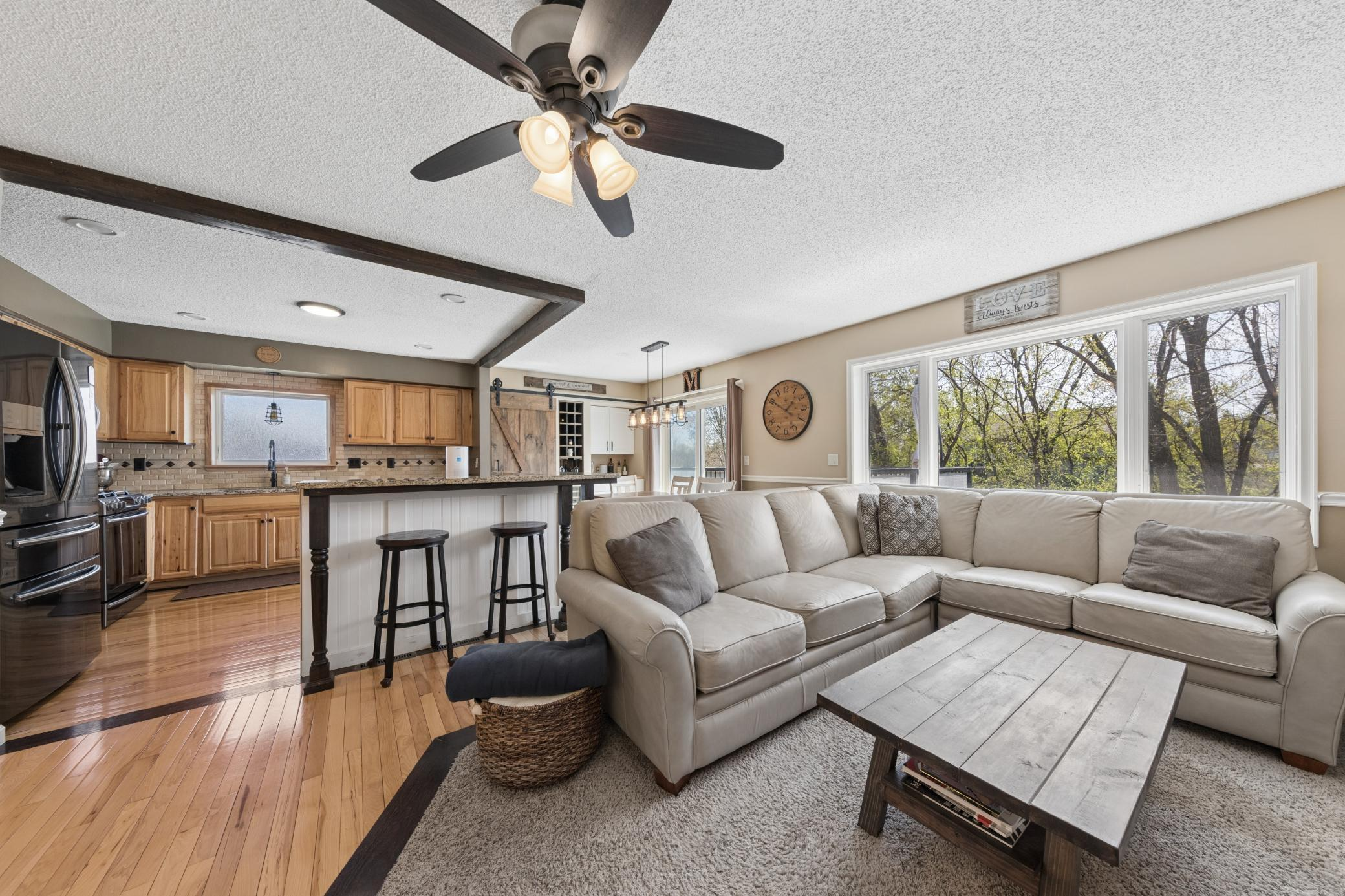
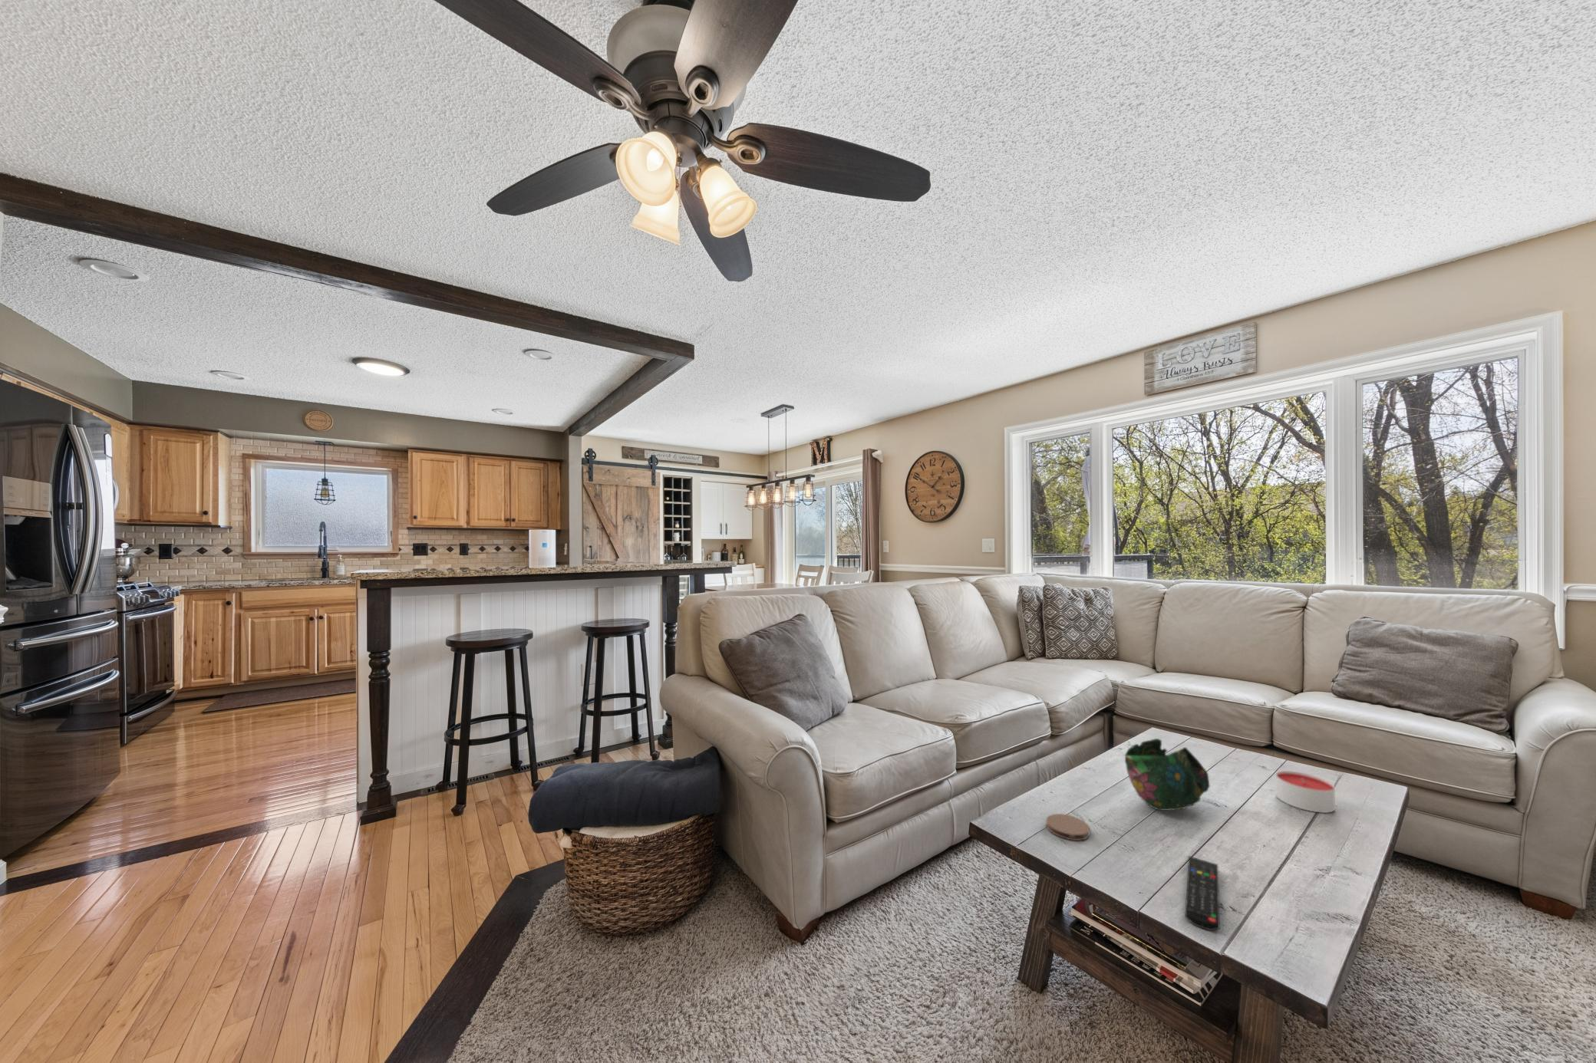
+ remote control (1202, 891)
+ candle (1304, 790)
+ decorative bowl (1165, 775)
+ coaster (1067, 826)
